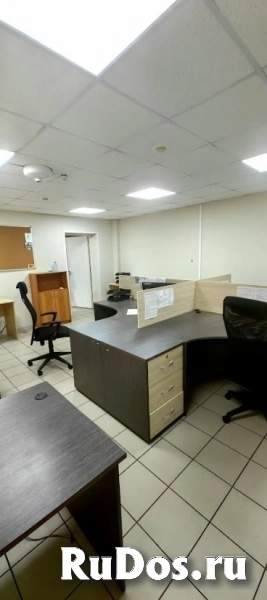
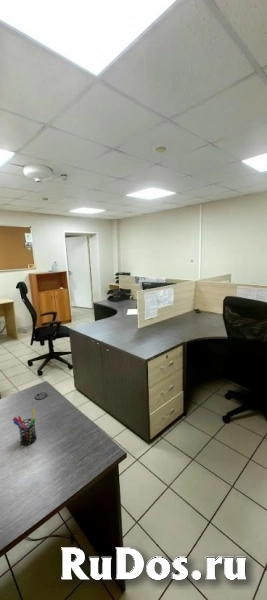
+ pen holder (27, 427)
